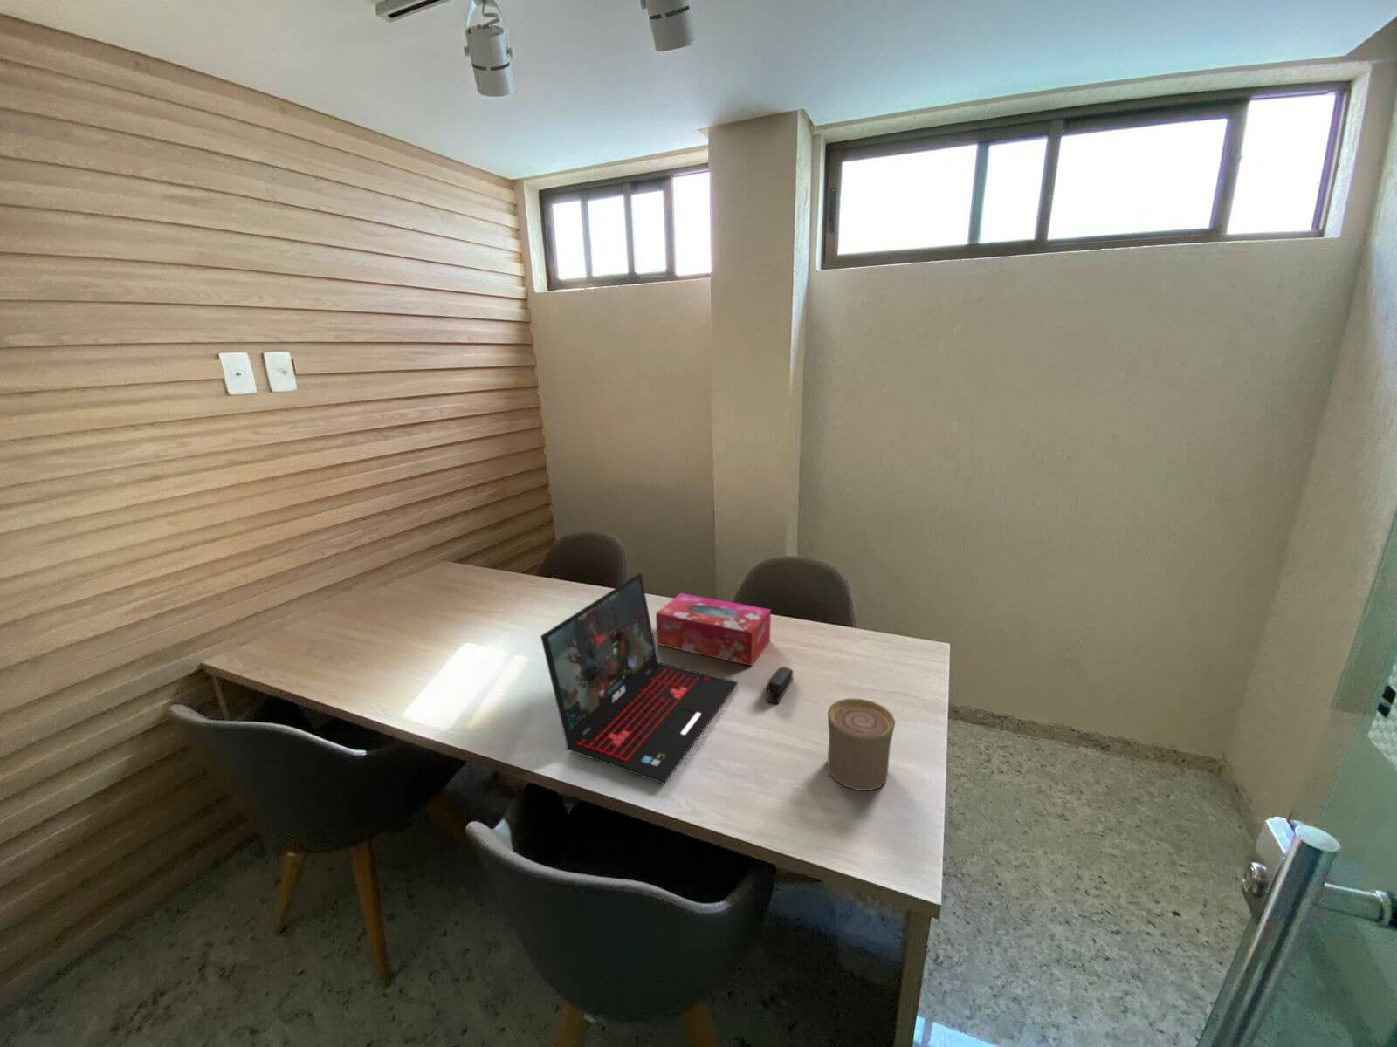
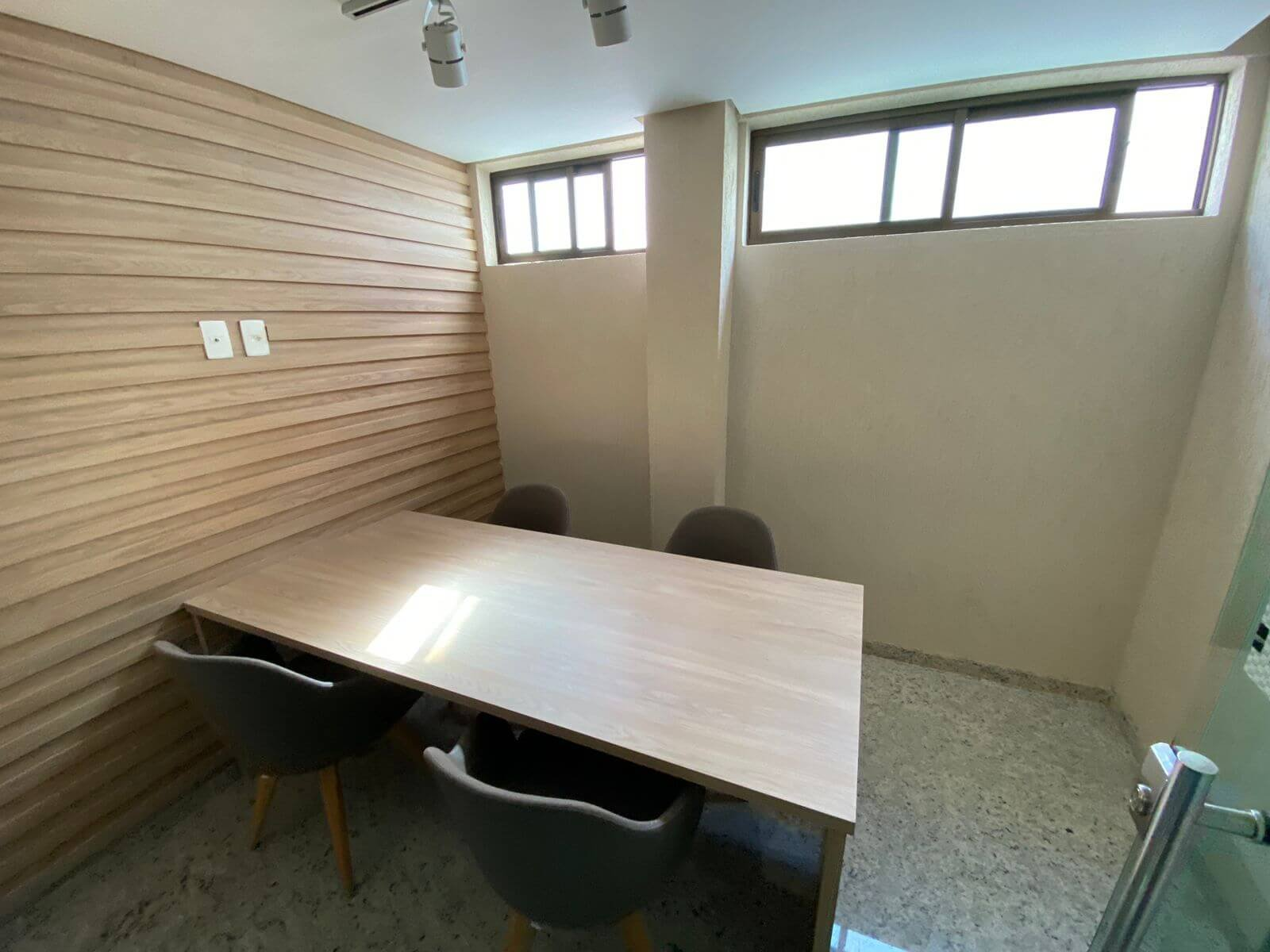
- laptop (650, 664)
- cup (858, 743)
- stapler (780, 680)
- tissue box (713, 627)
